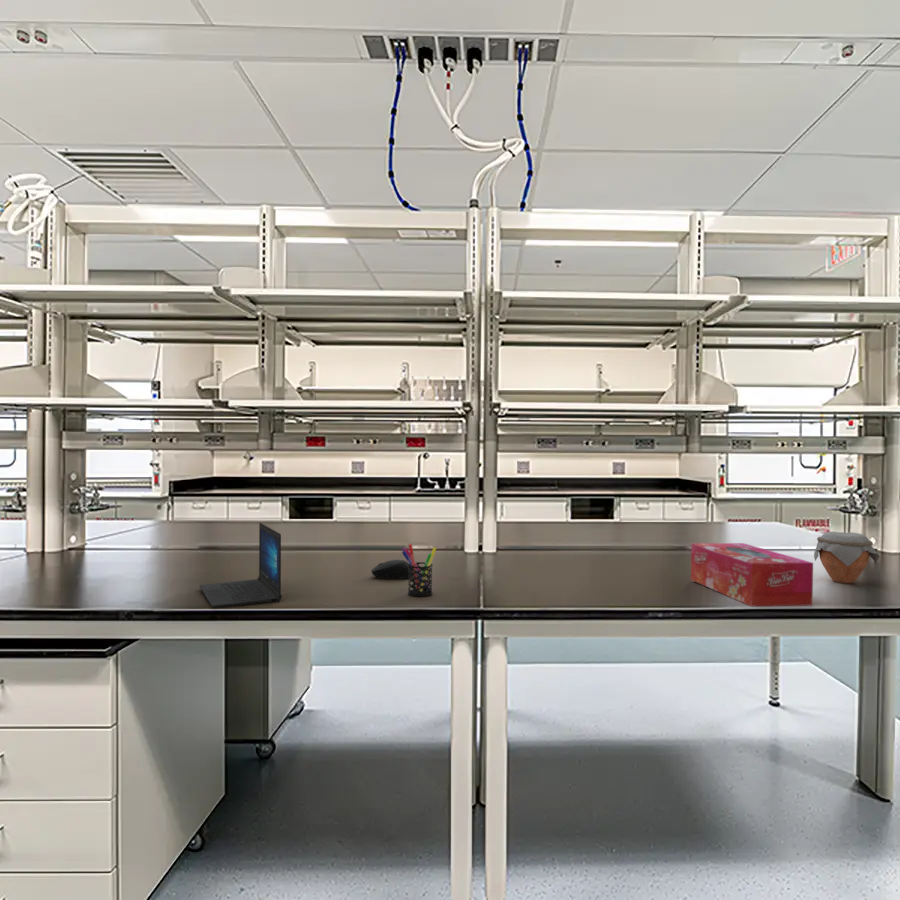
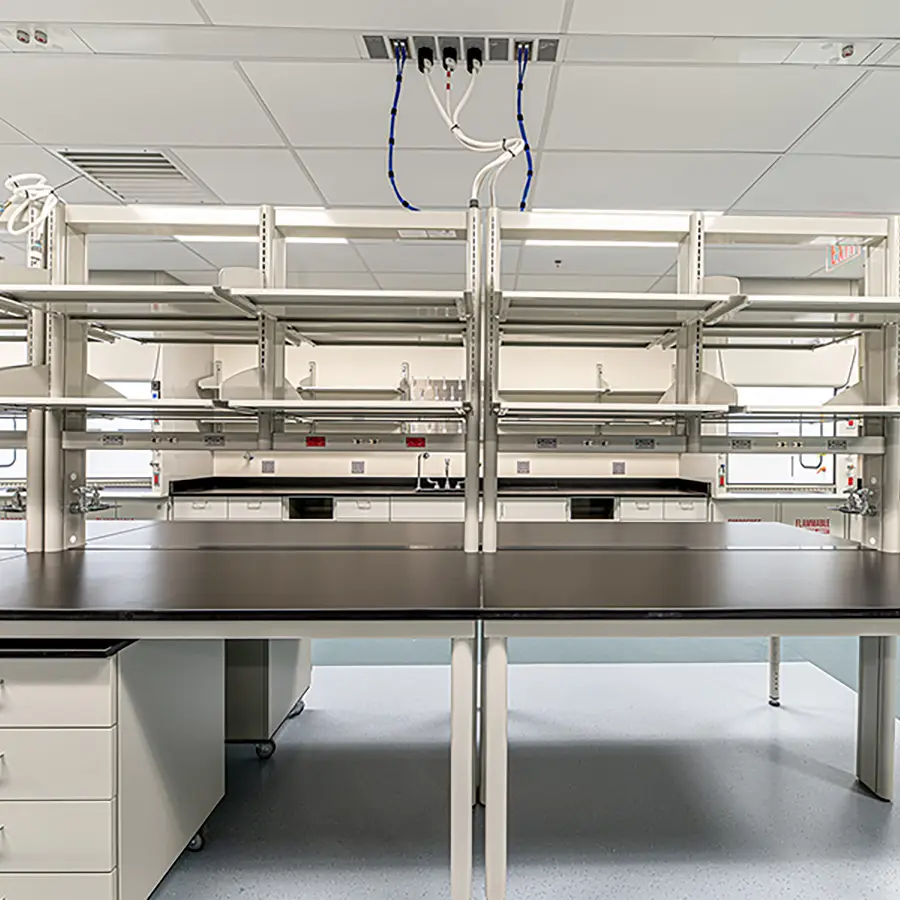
- pen holder (420, 569)
- computer mouse (392, 568)
- laptop (243, 580)
- jar (843, 557)
- tissue box (746, 571)
